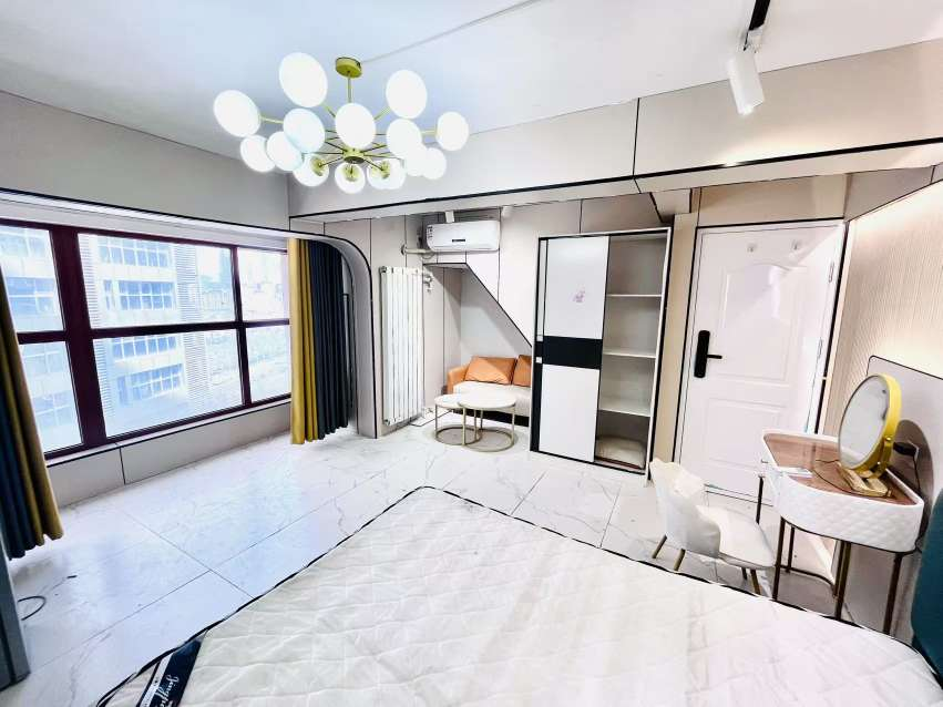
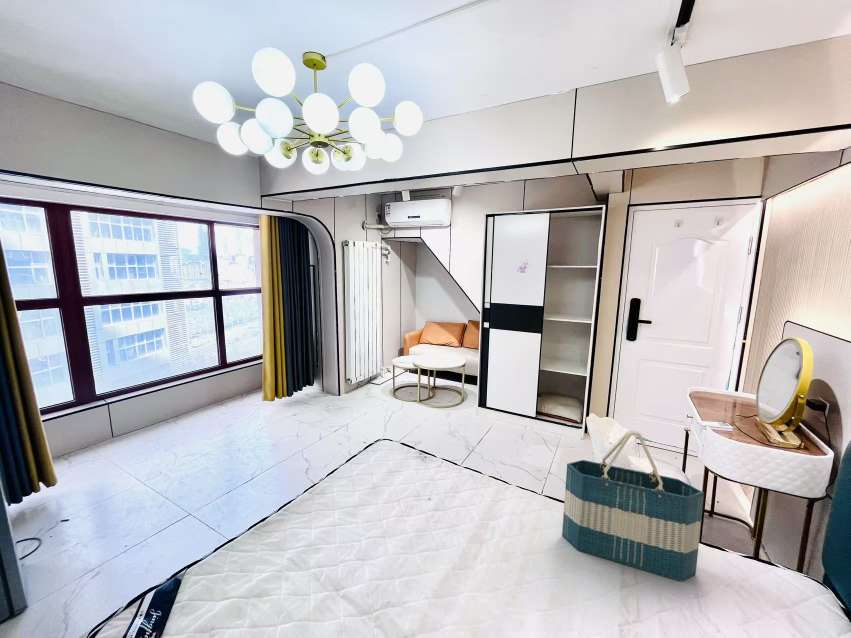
+ tote bag (629, 494)
